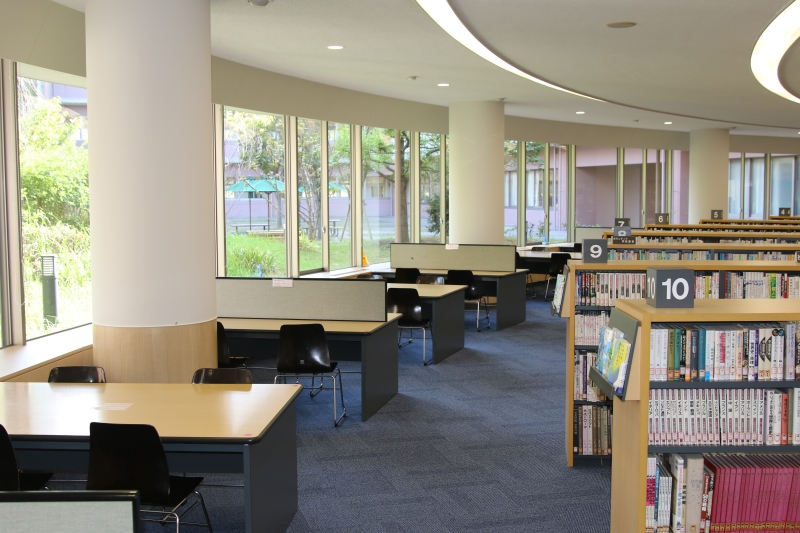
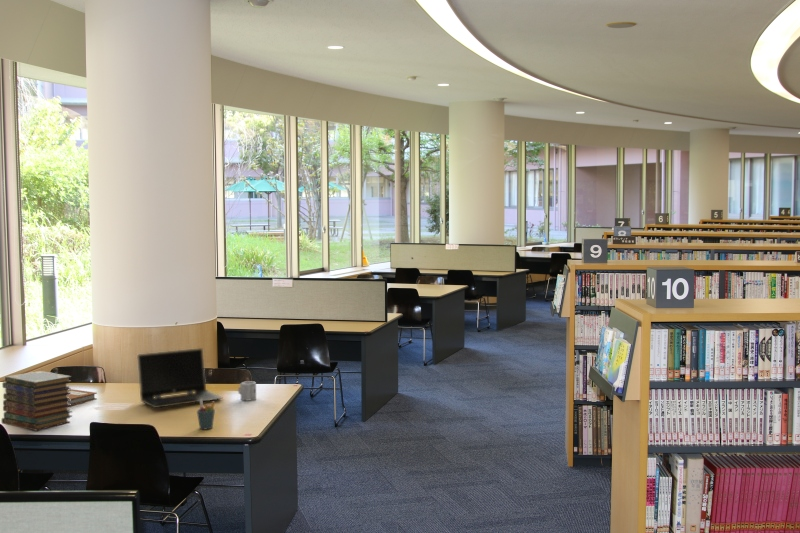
+ notebook (67, 396)
+ book stack (37, 399)
+ pen holder (206, 414)
+ laptop computer (180, 377)
+ cup (247, 390)
